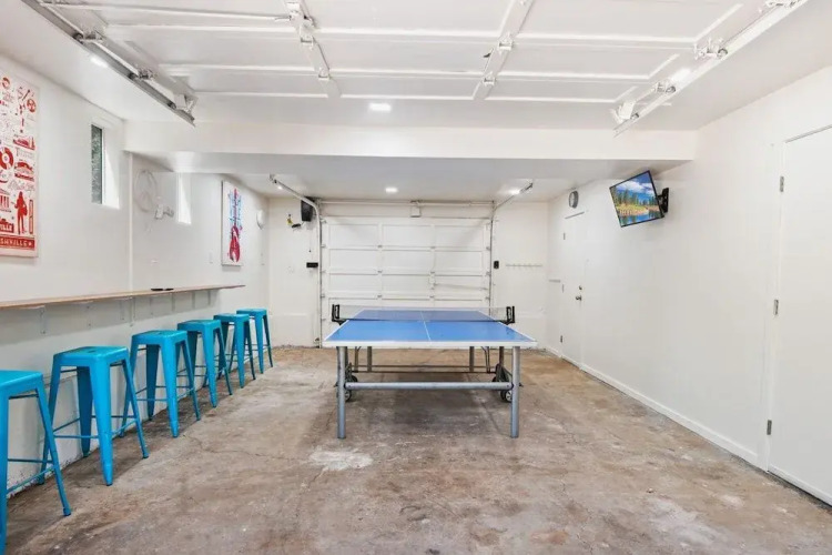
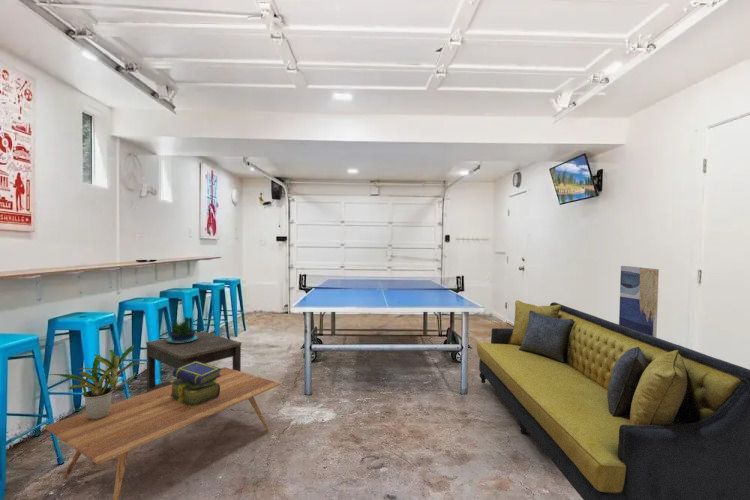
+ potted plant (105, 382)
+ side table (191, 362)
+ potted plant (183, 329)
+ coffee table (178, 426)
+ wall art (637, 299)
+ sofa (568, 376)
+ stack of books (197, 381)
